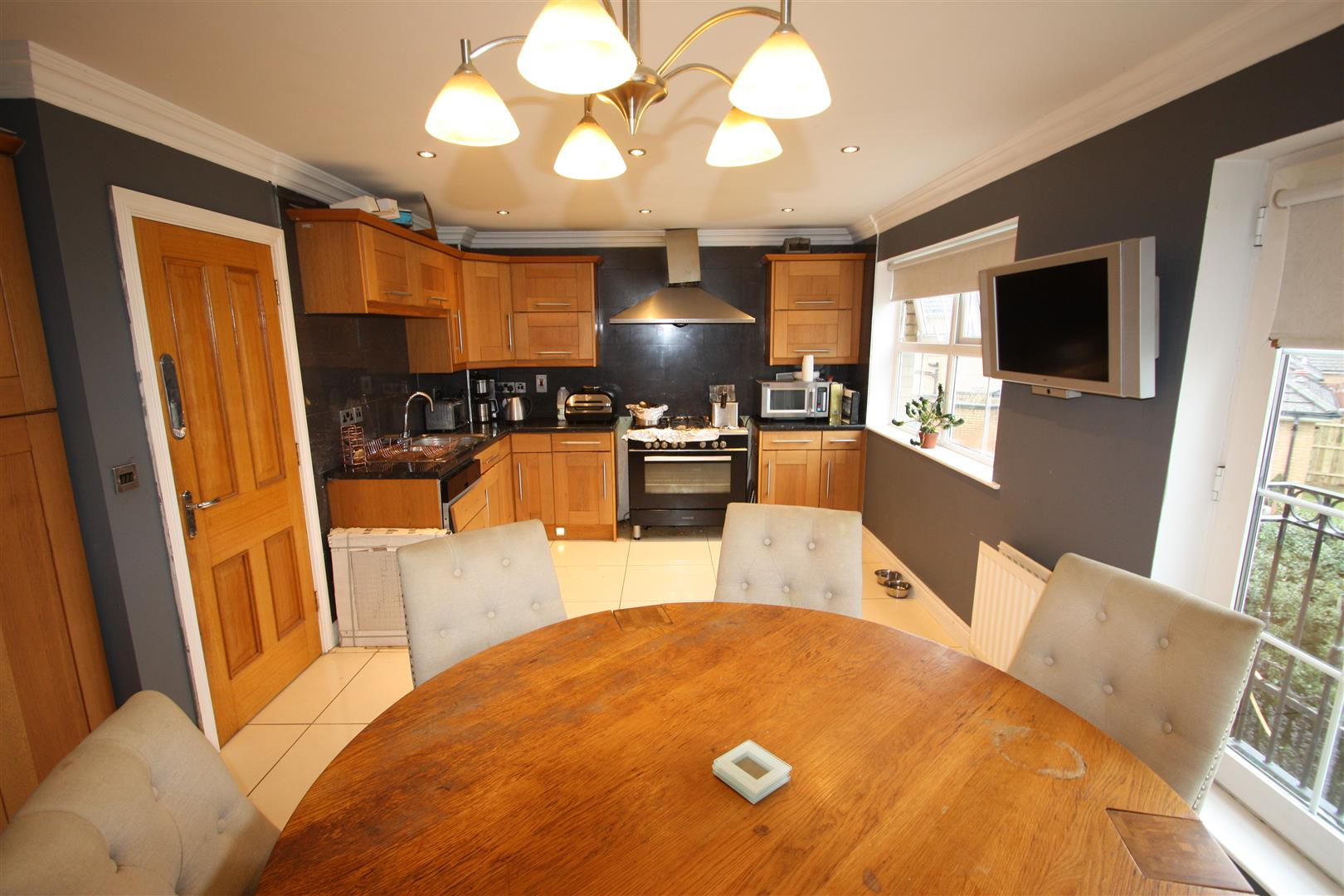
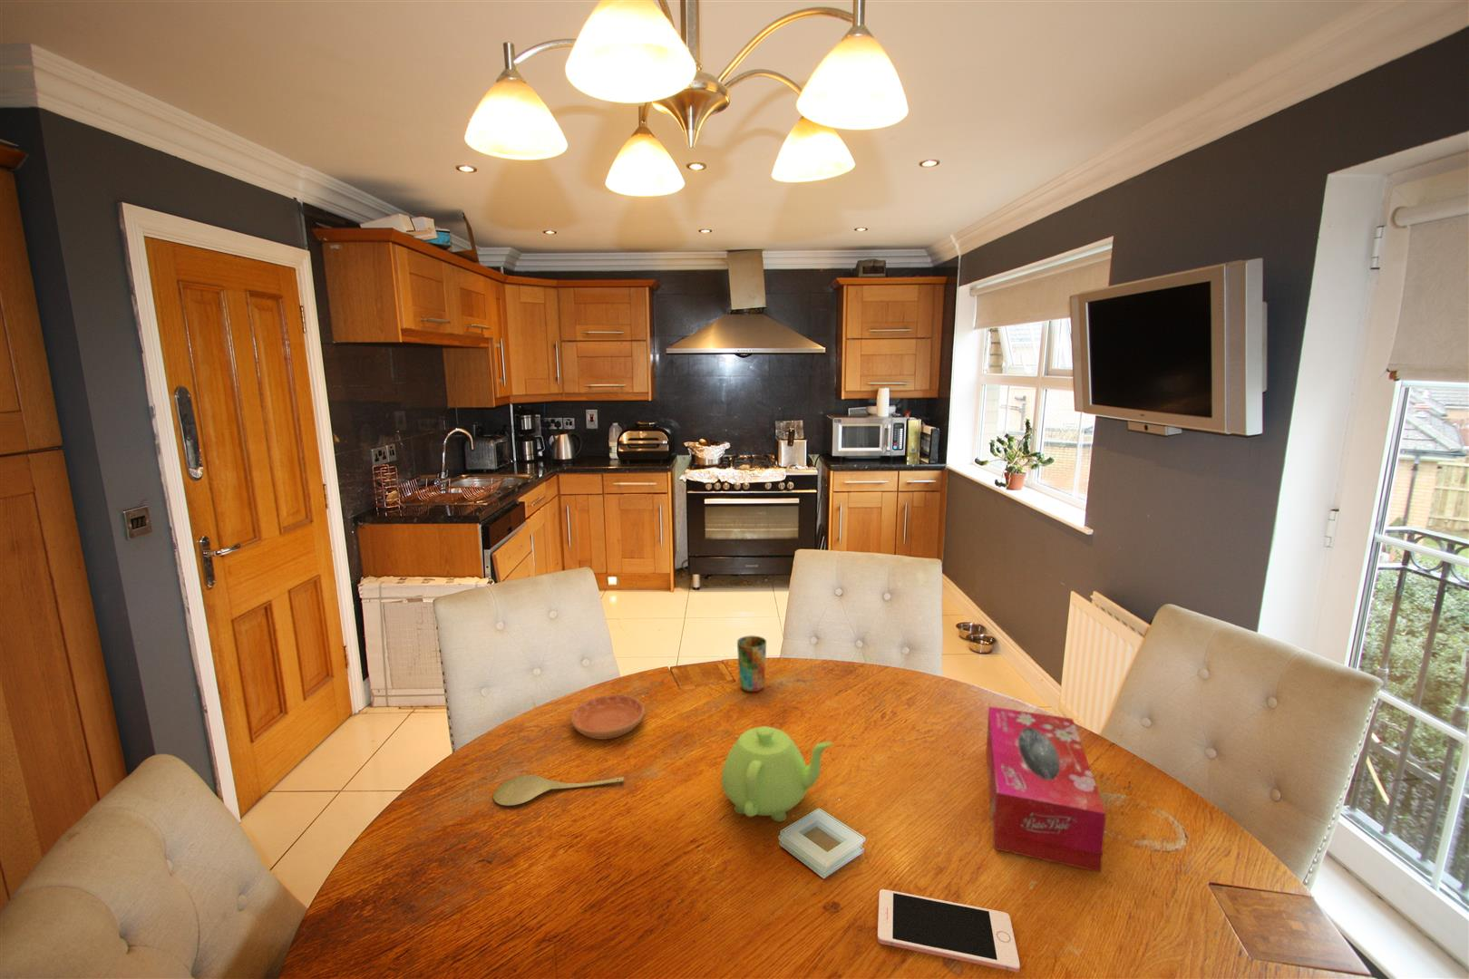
+ saucer (609, 717)
+ cell phone (944, 928)
+ tissue box (1036, 778)
+ cup (752, 664)
+ teapot (775, 770)
+ spoon (560, 785)
